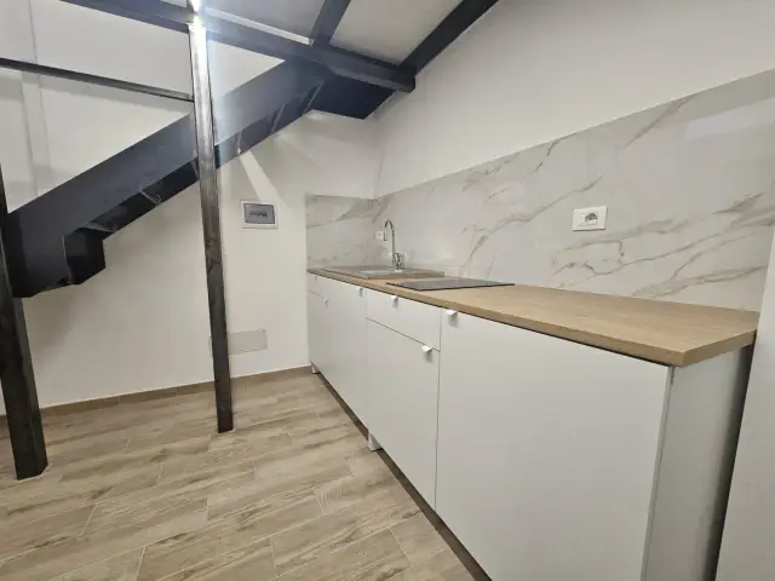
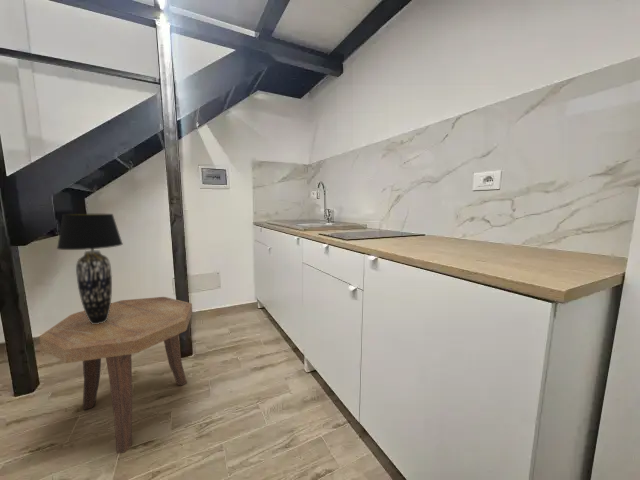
+ table lamp (94, 268)
+ side table (130, 363)
